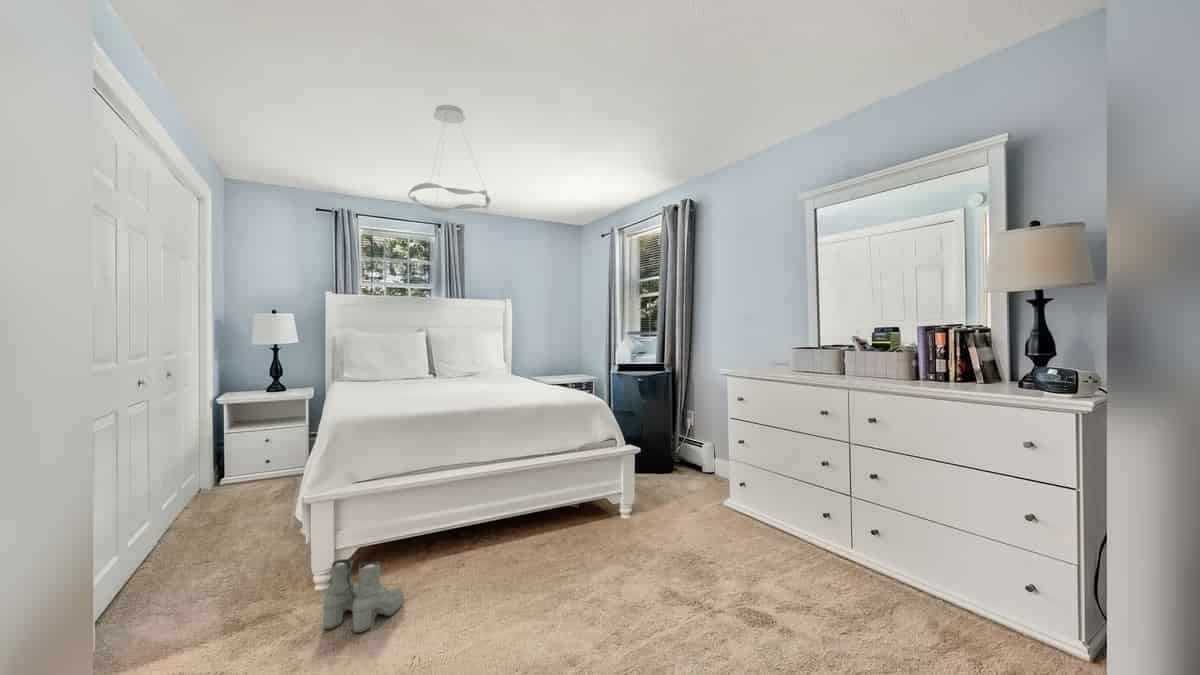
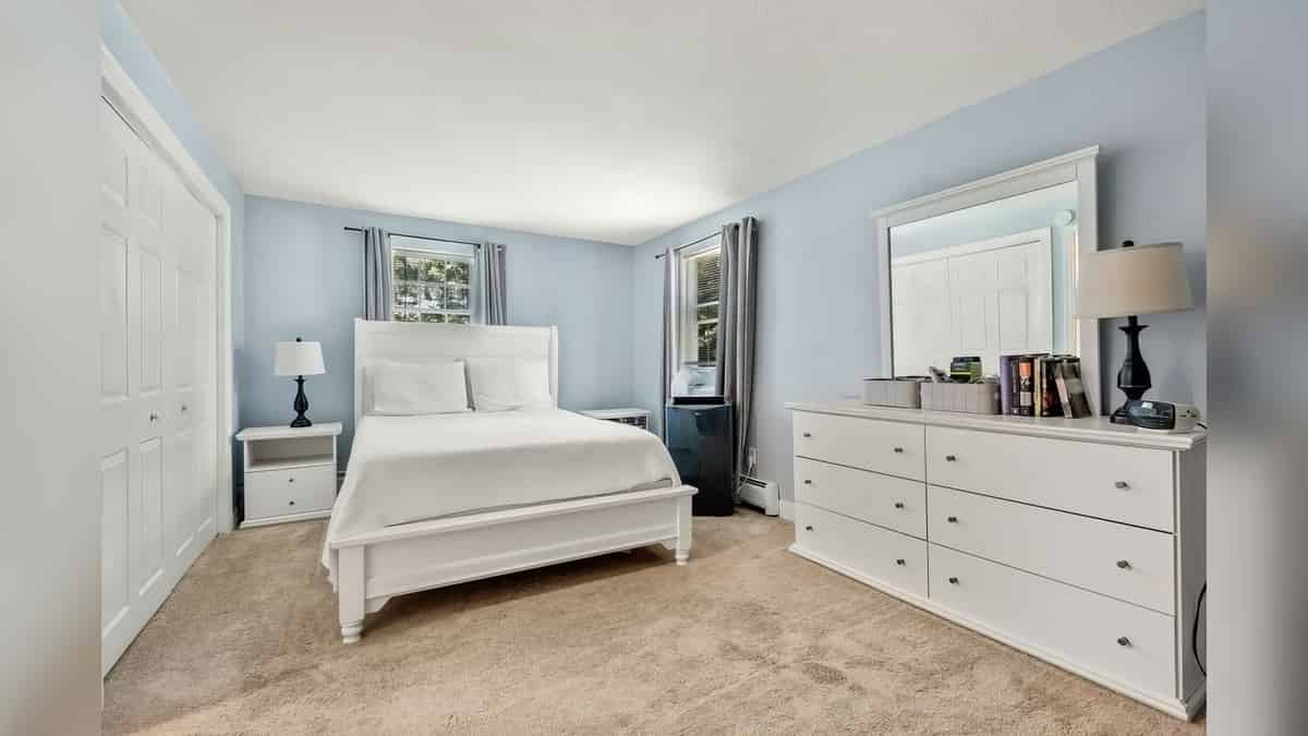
- boots (364, 586)
- ceiling light (441, 157)
